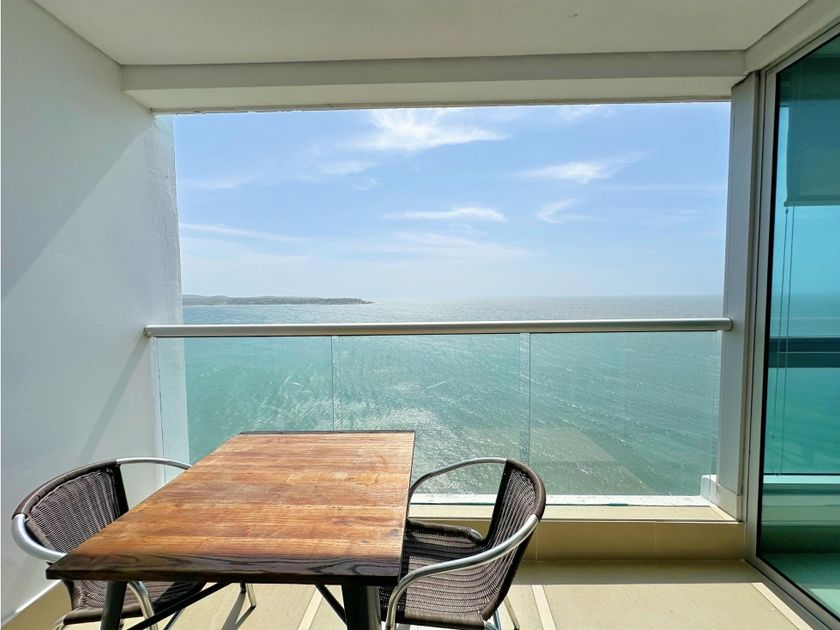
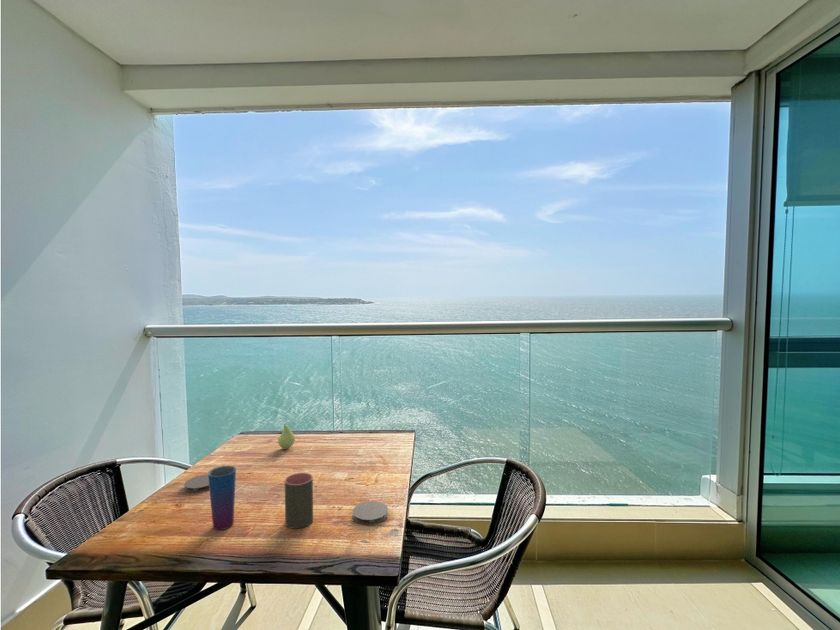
+ cup (222, 497)
+ cup (299, 499)
+ coaster (370, 512)
+ fruit (286, 434)
+ coaster (201, 483)
